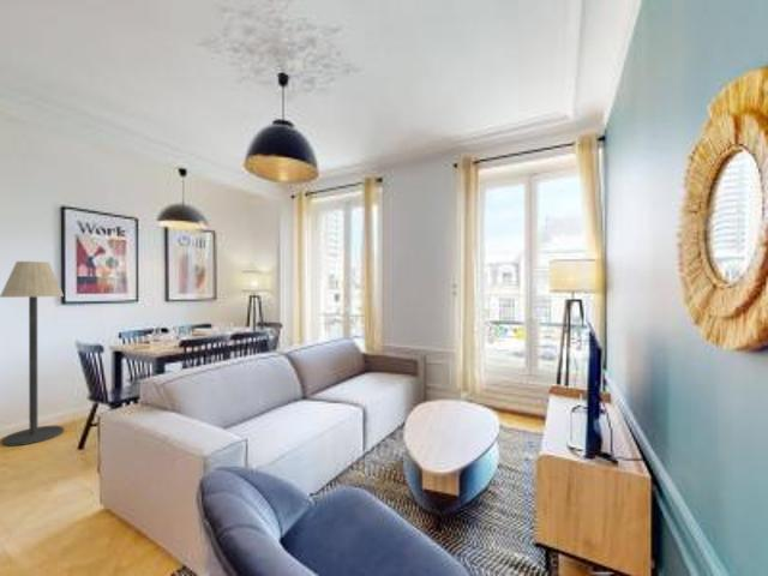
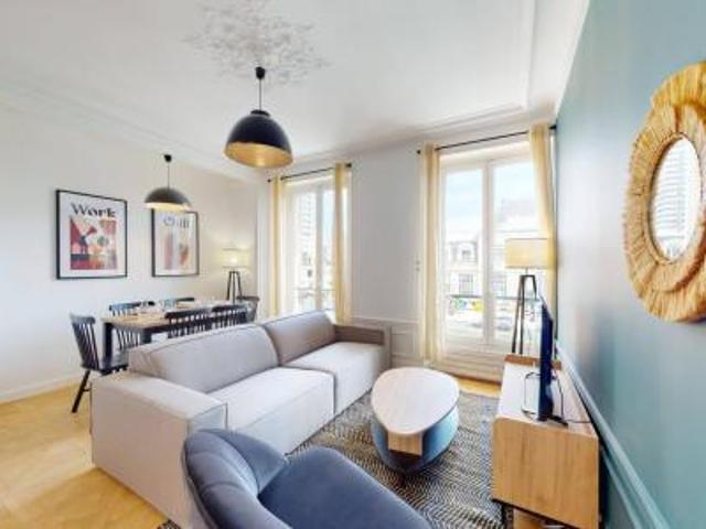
- floor lamp (32, 349)
